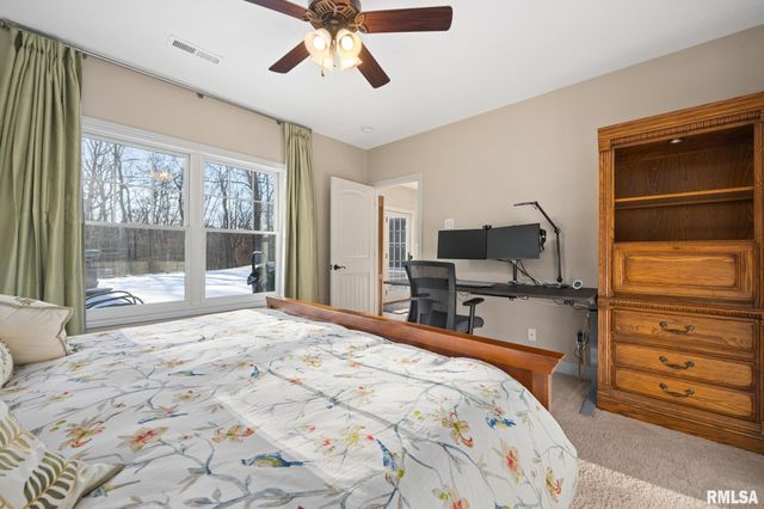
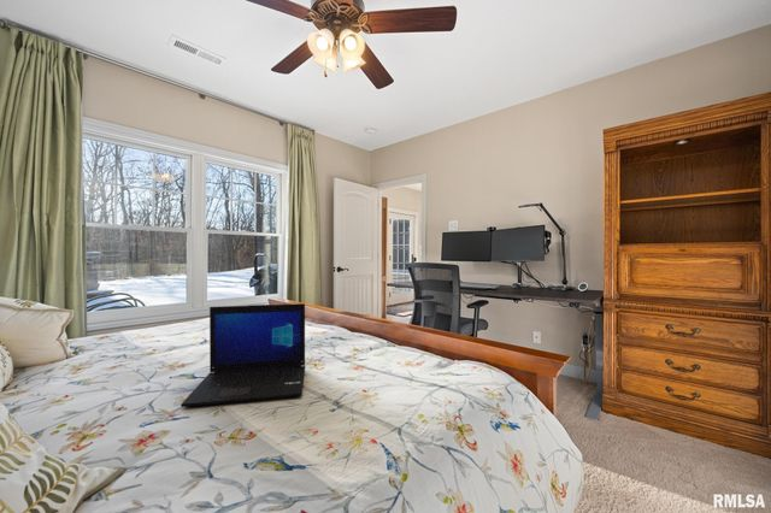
+ laptop (252, 348)
